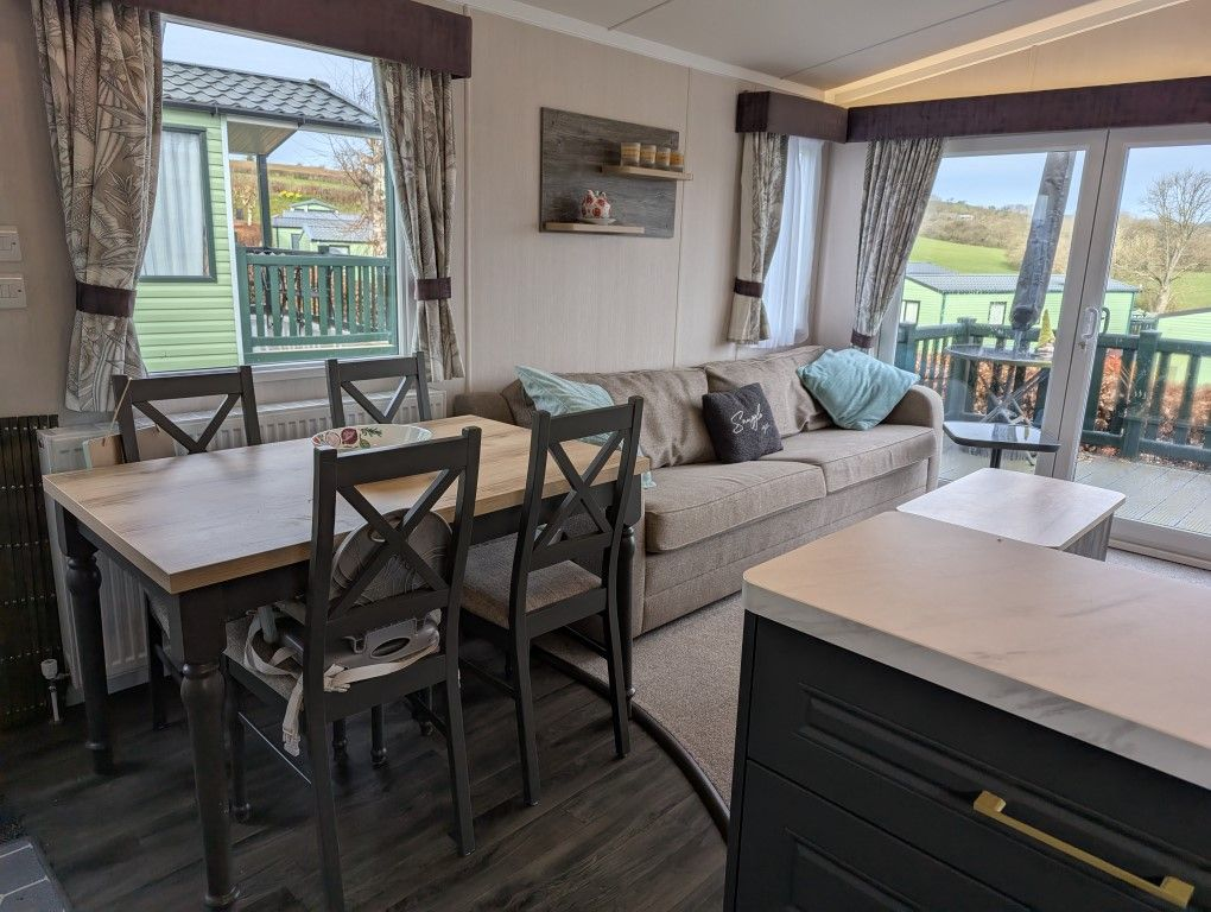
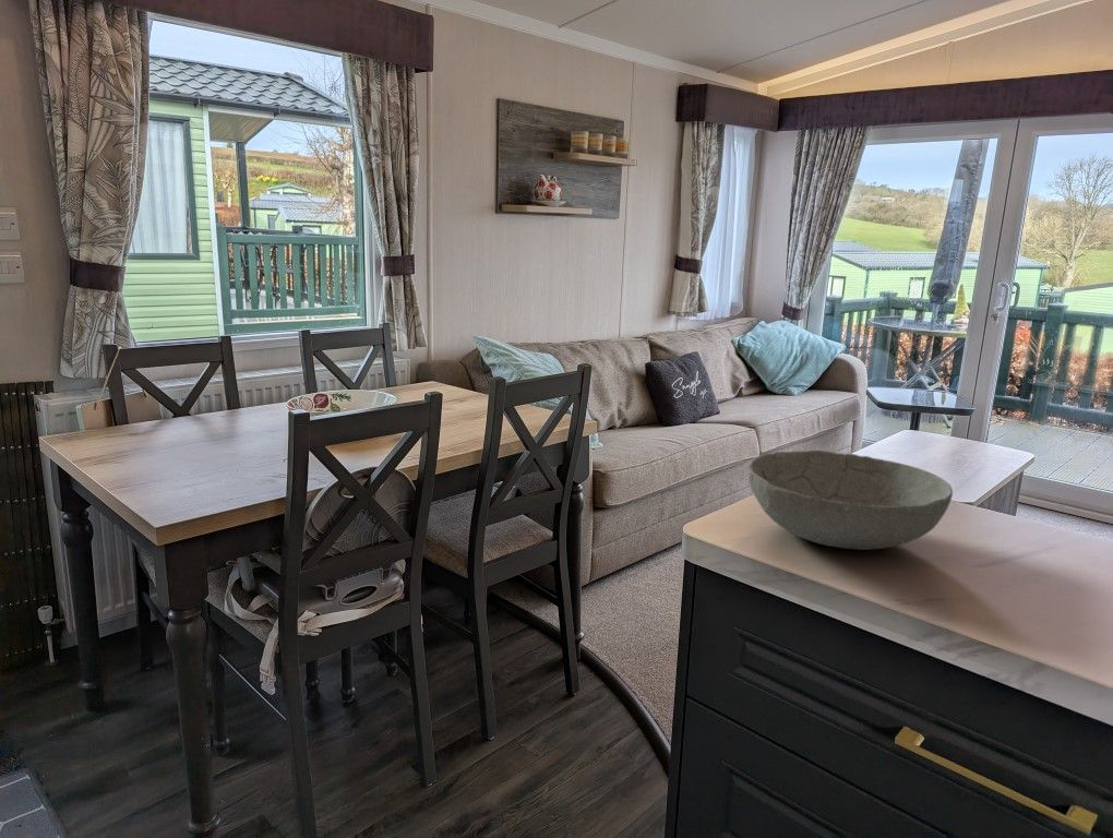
+ bowl (842, 504)
